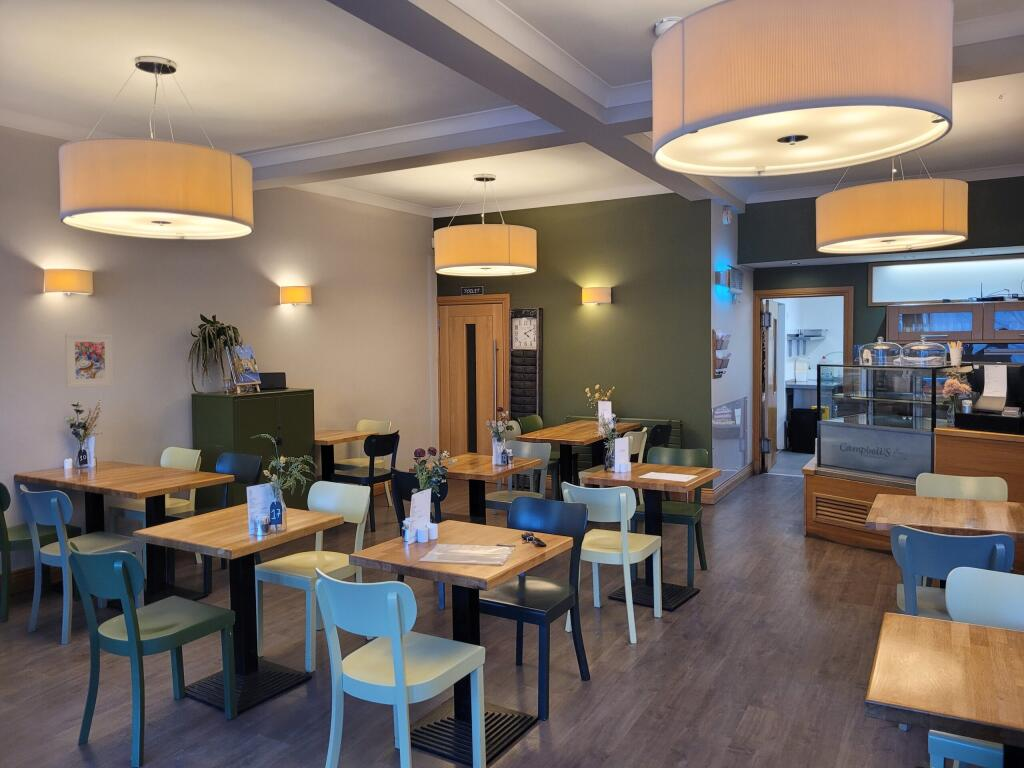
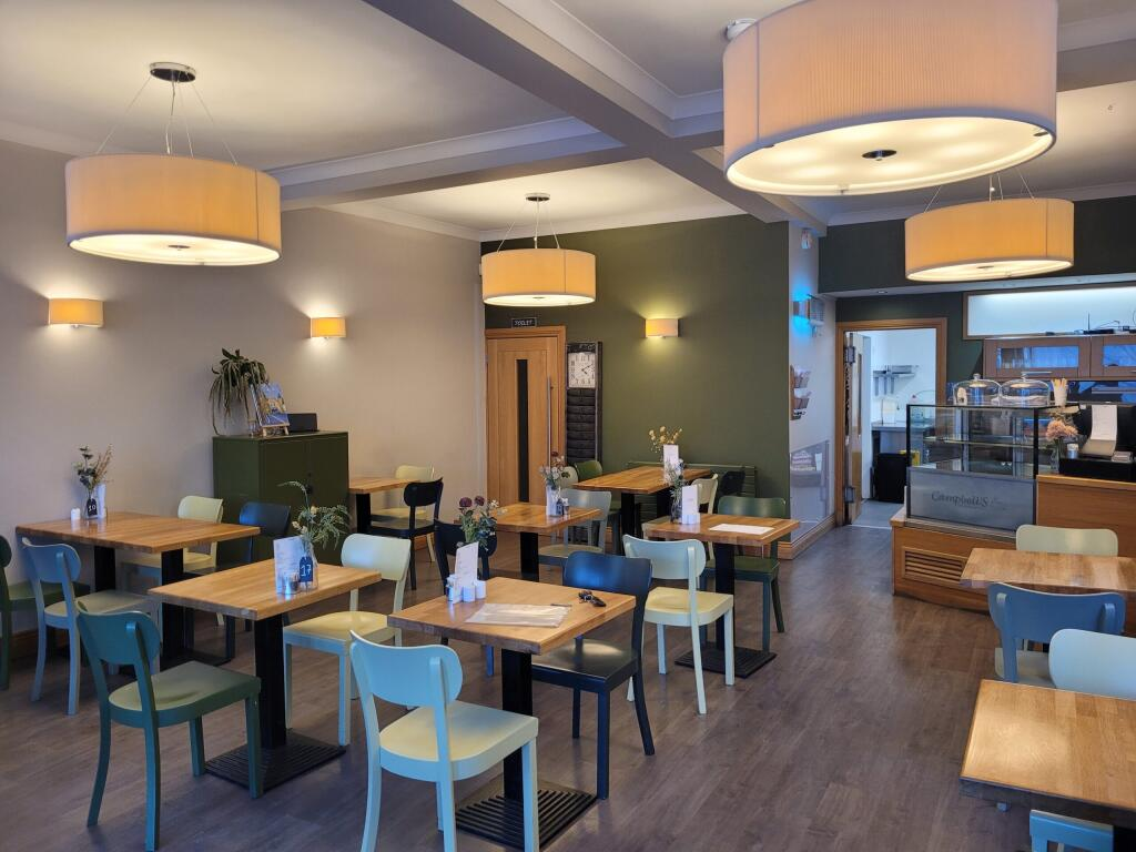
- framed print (89, 360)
